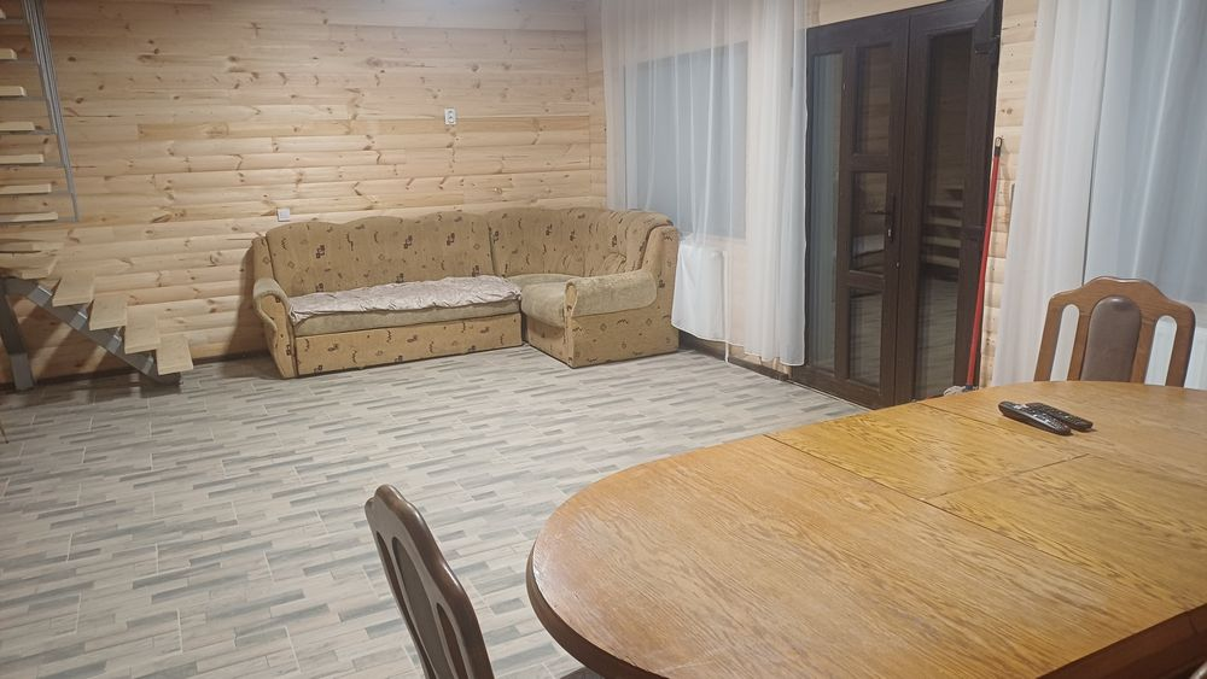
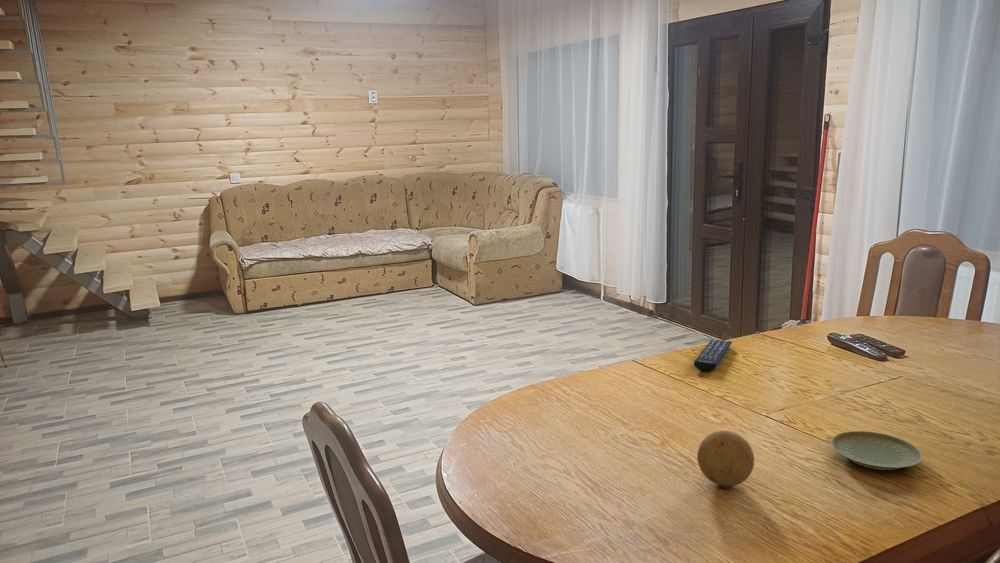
+ fruit (725, 458)
+ plate (875, 452)
+ remote control (713, 353)
